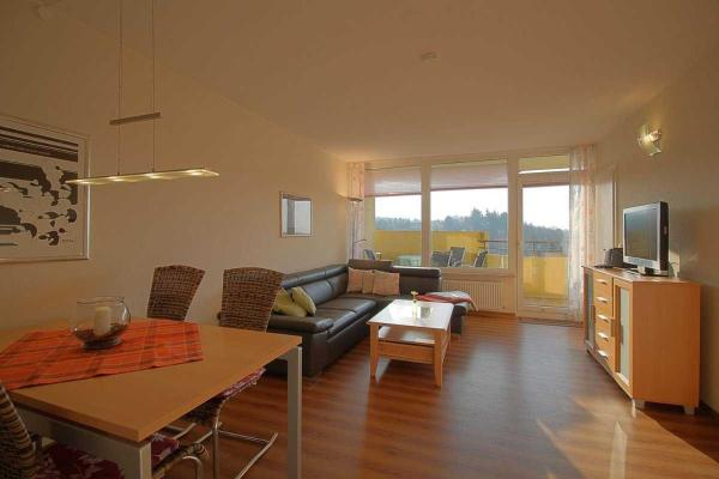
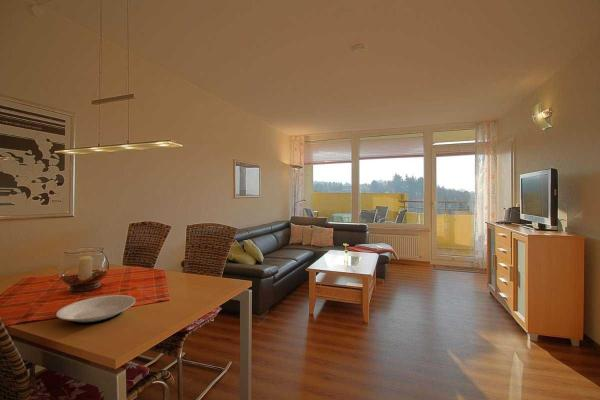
+ plate (98, 310)
